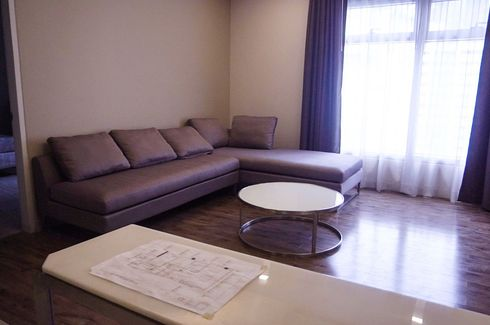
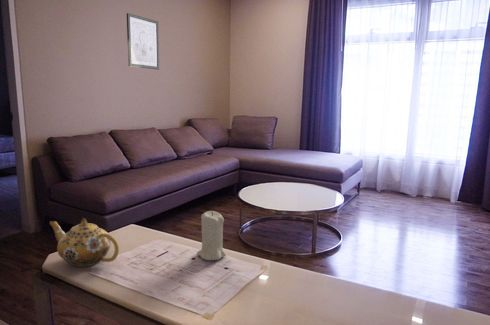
+ teapot (84, 239)
+ candle (211, 233)
+ wall art (143, 43)
